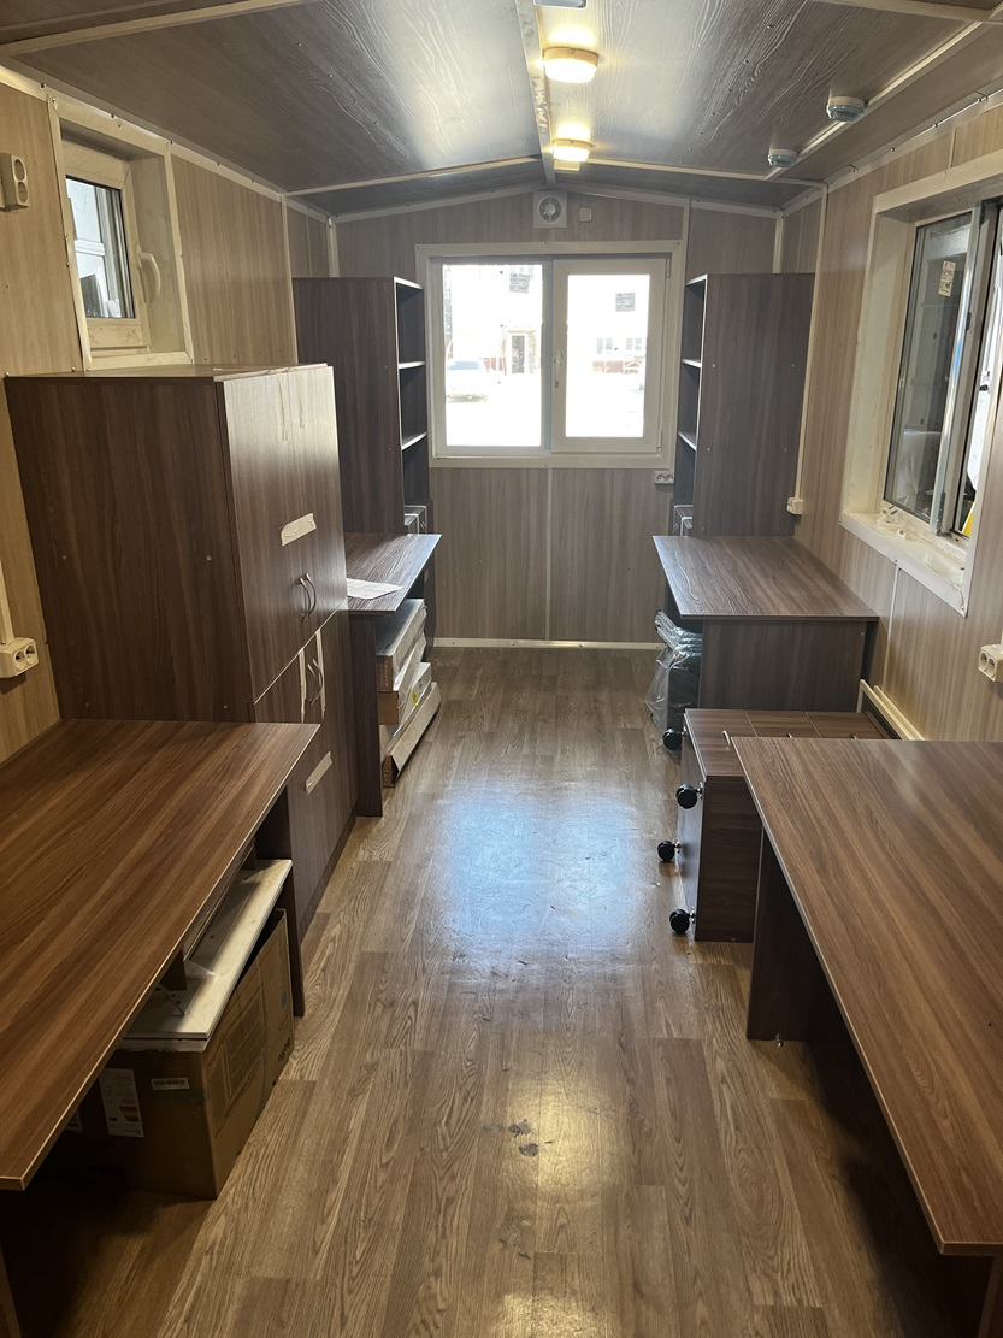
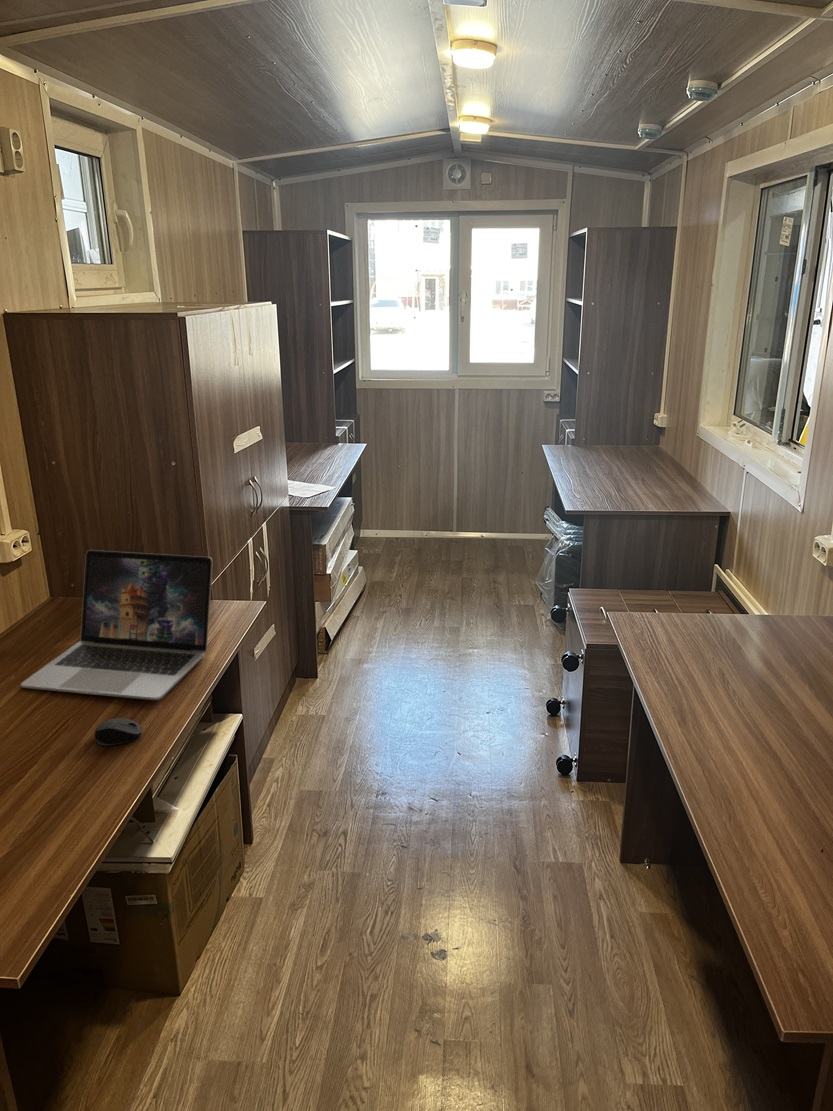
+ computer mouse (118, 729)
+ laptop (120, 620)
